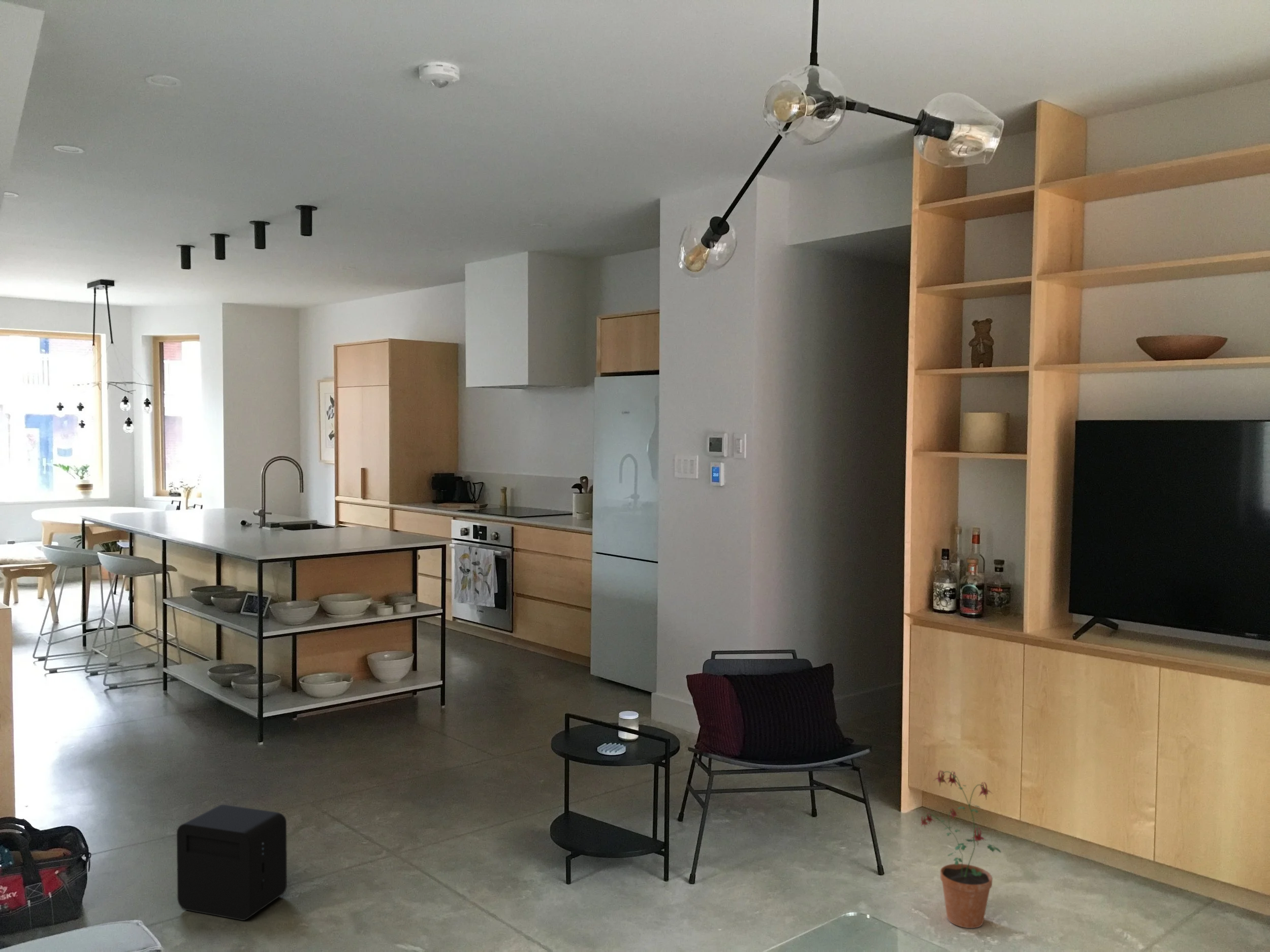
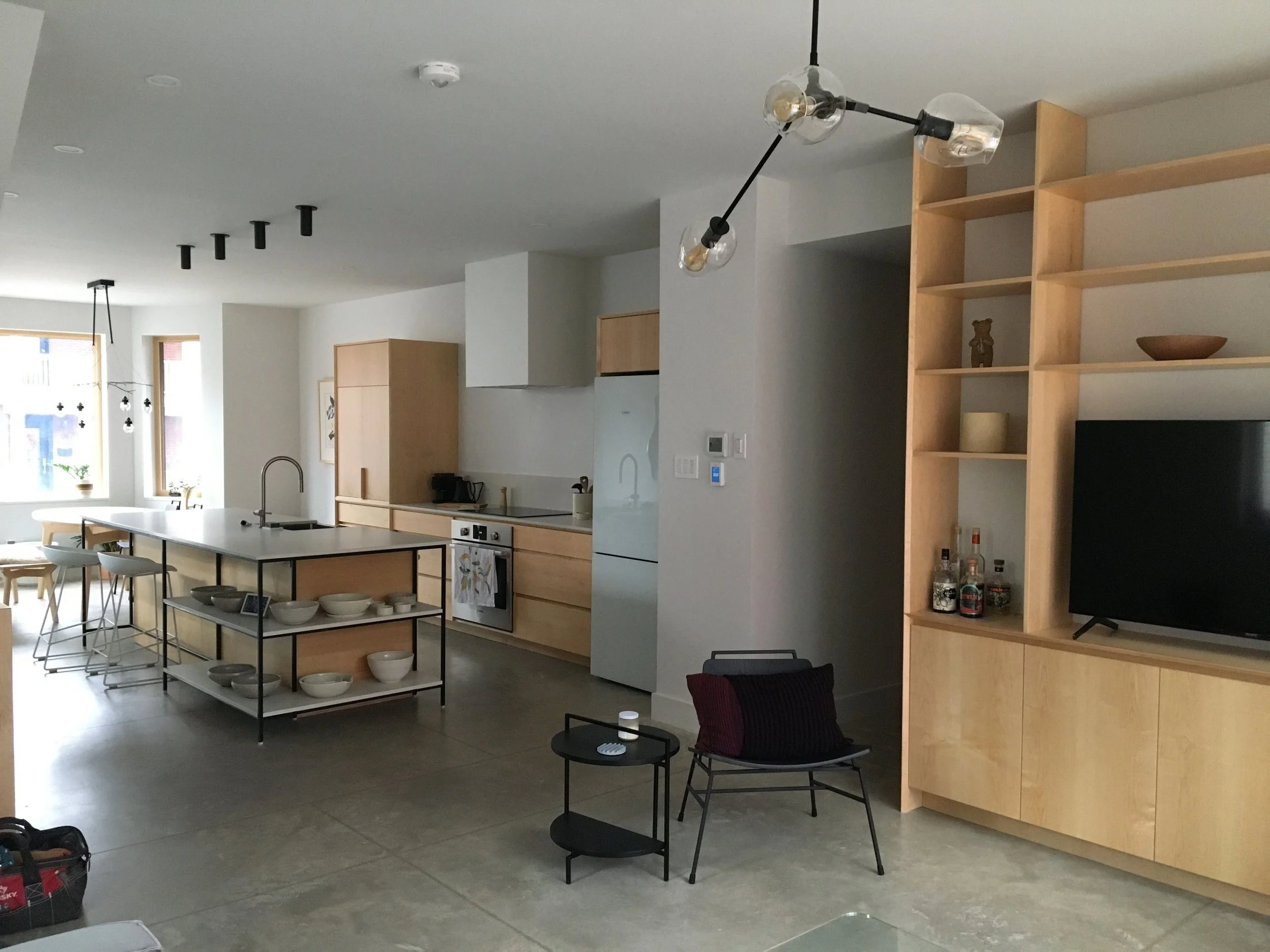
- potted plant (963, 849)
- air purifier (235, 859)
